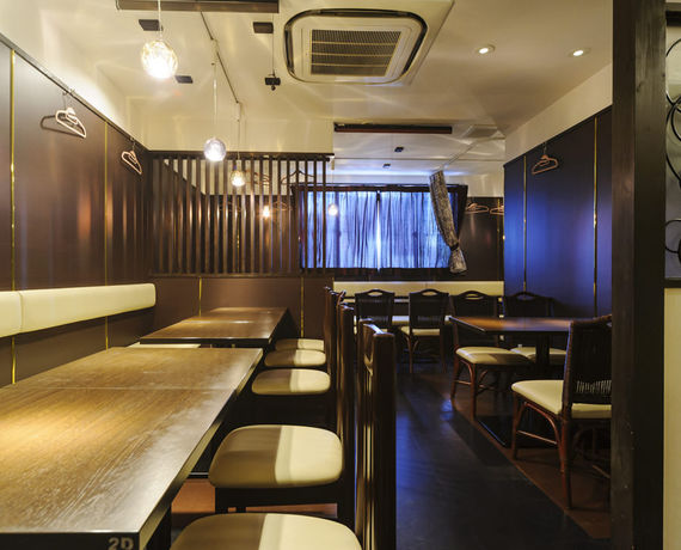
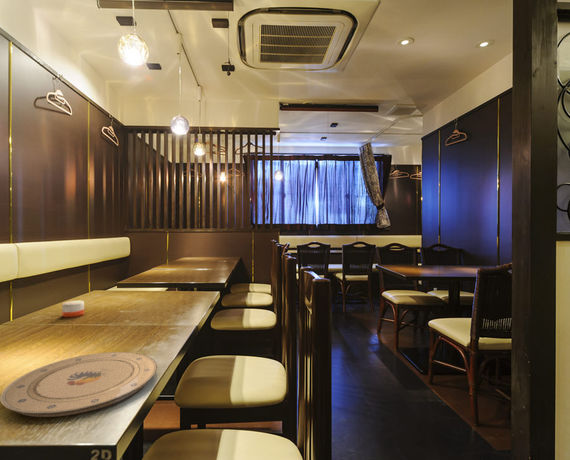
+ candle (73, 302)
+ plate (86, 379)
